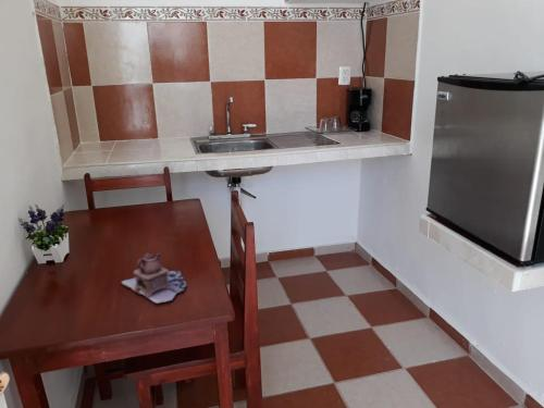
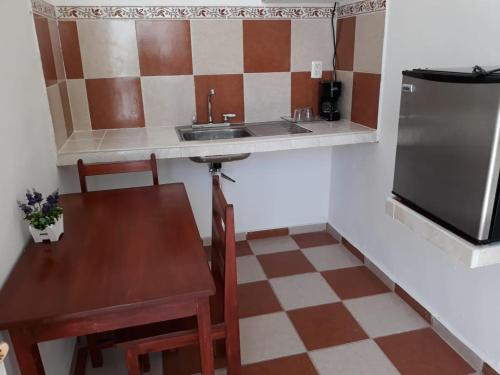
- teapot (153, 270)
